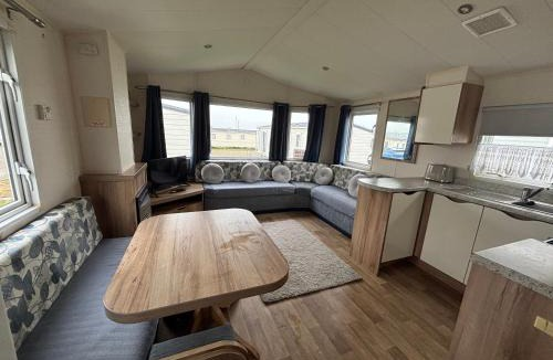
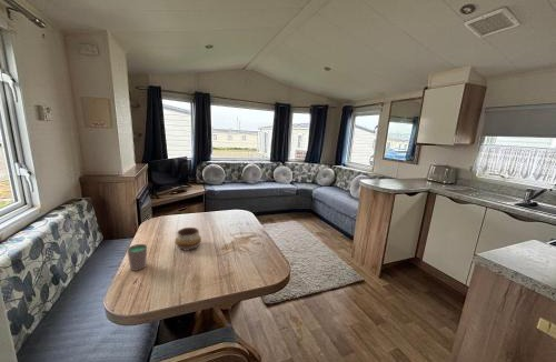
+ cup (137, 257)
+ decorative bowl (188, 239)
